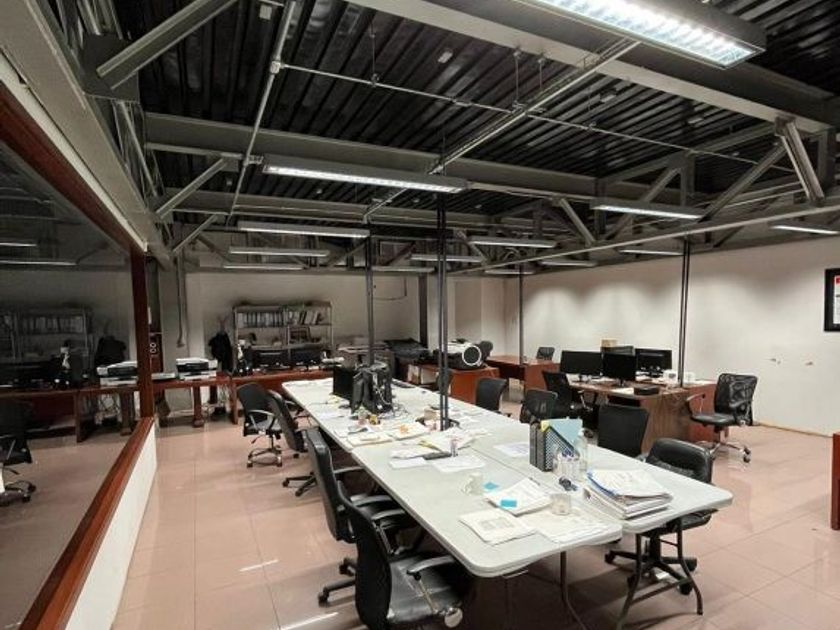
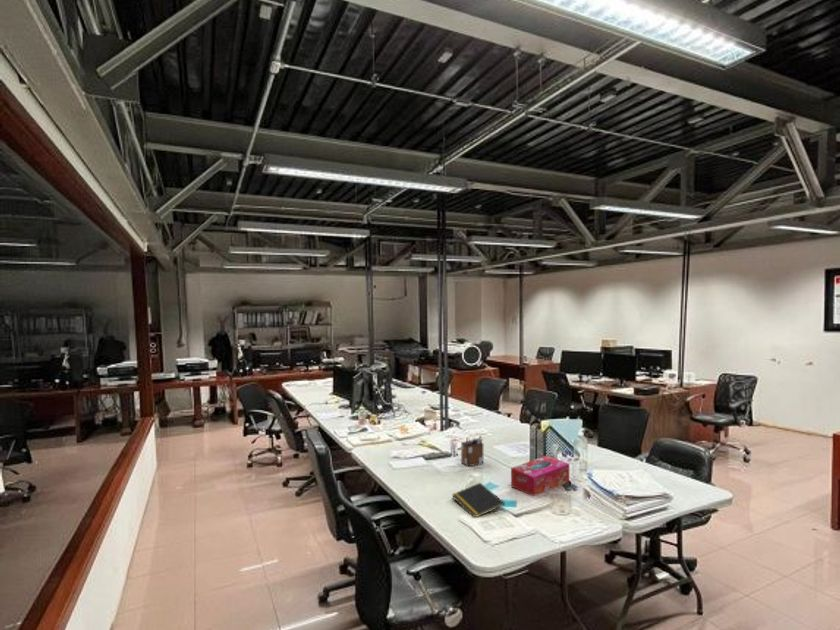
+ notepad (477, 499)
+ tissue box (540, 474)
+ desk organizer (472, 449)
